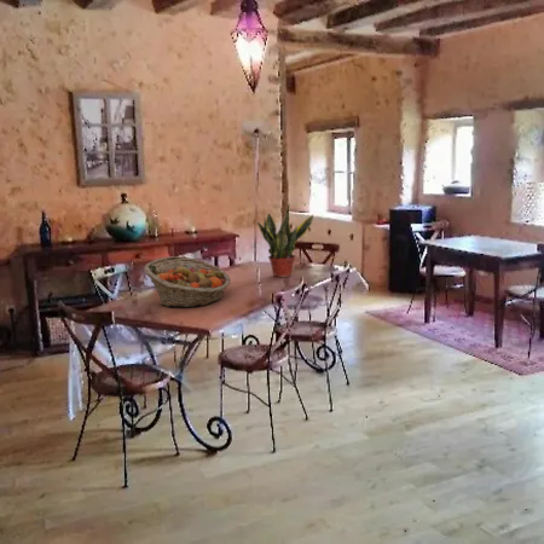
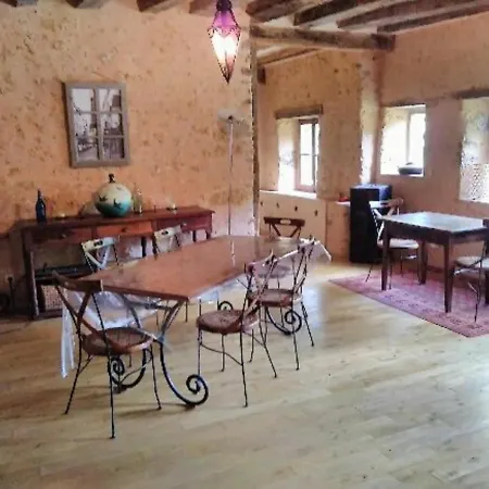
- fruit basket (187, 280)
- potted plant (284, 238)
